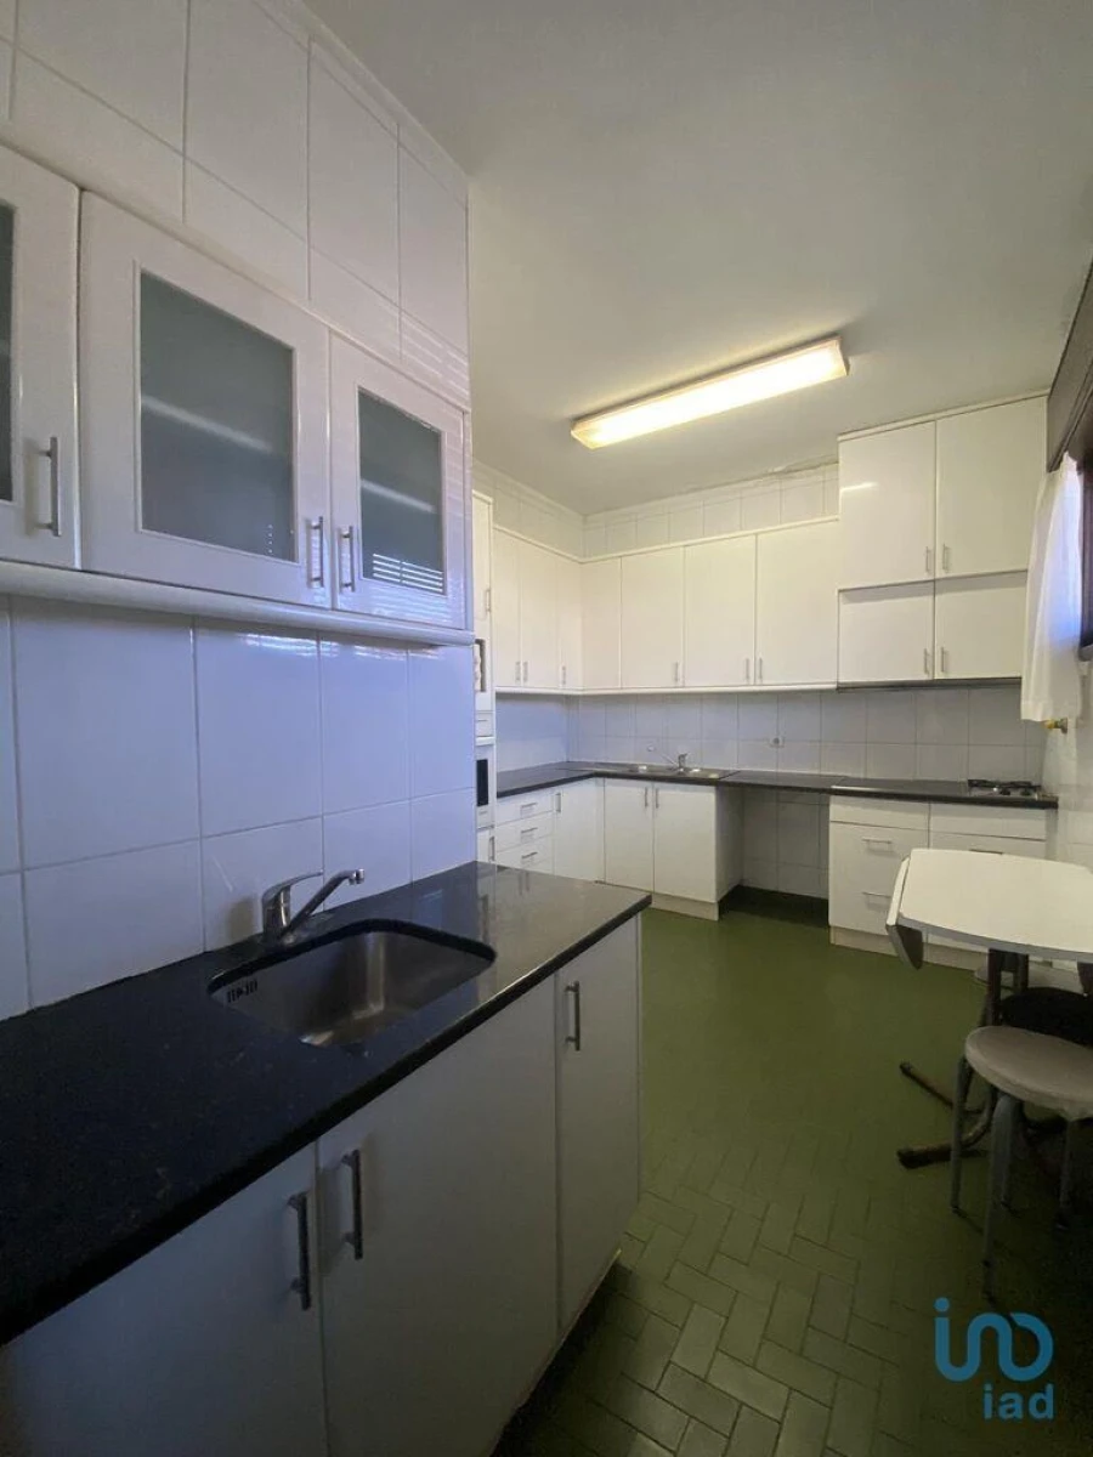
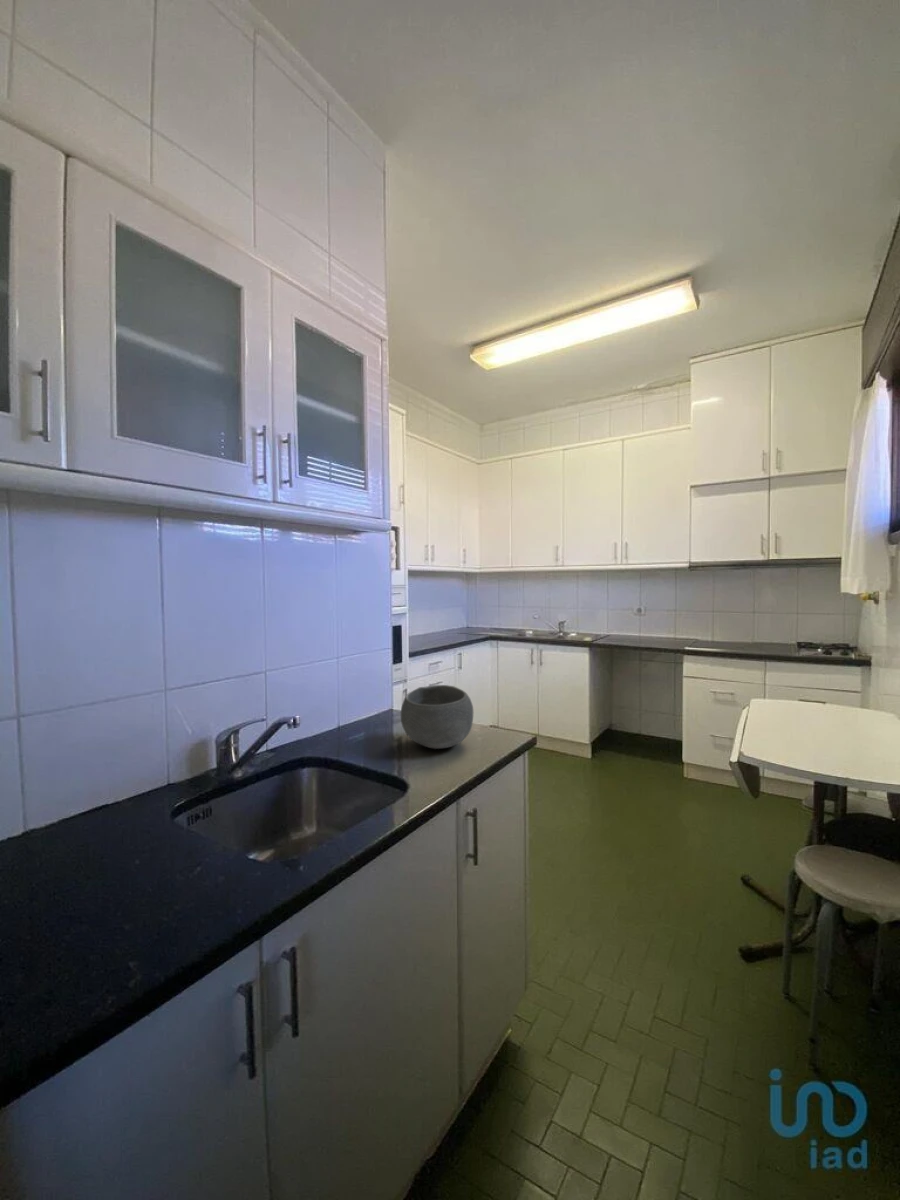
+ bowl (437, 717)
